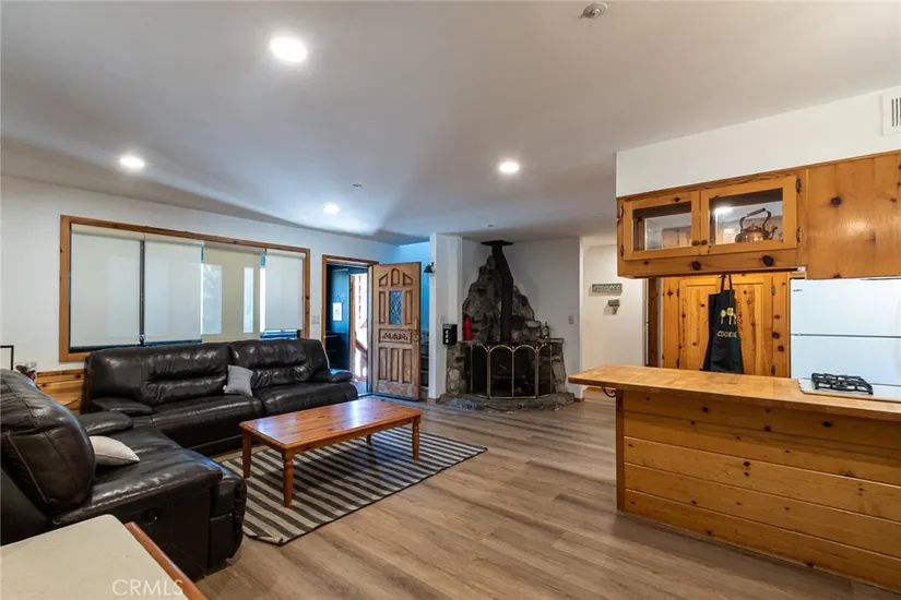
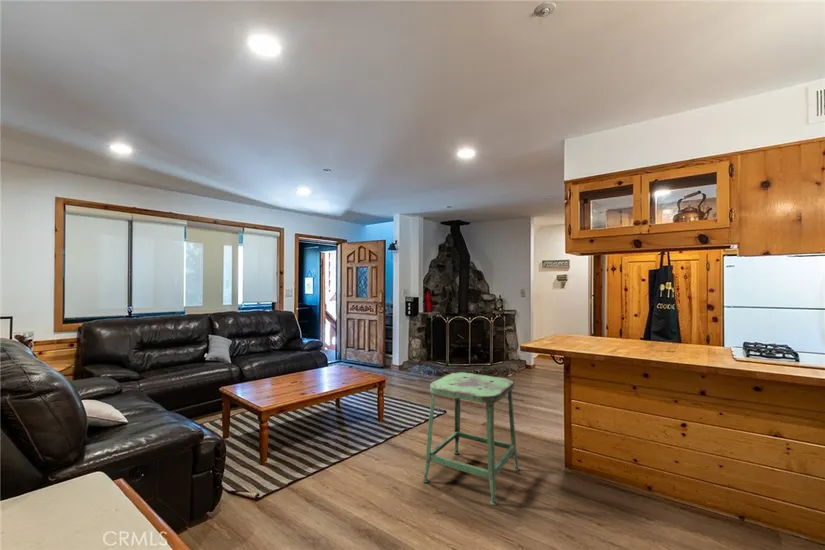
+ stool (472, 434)
